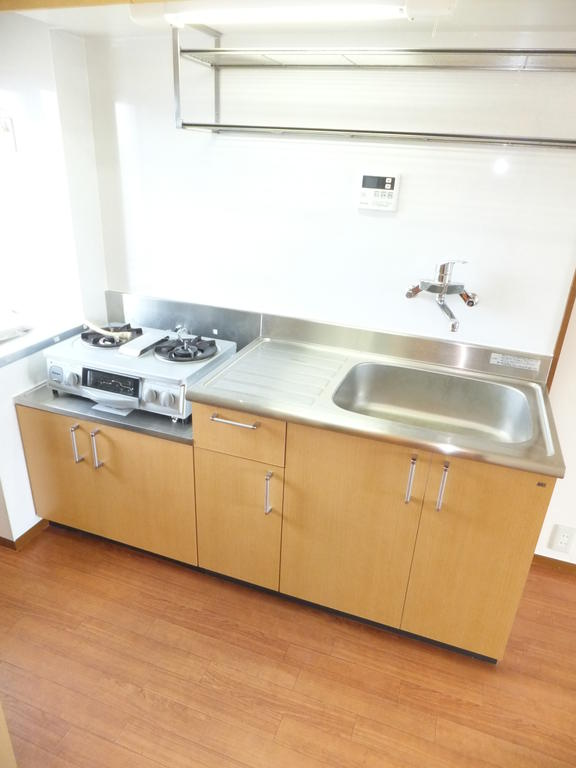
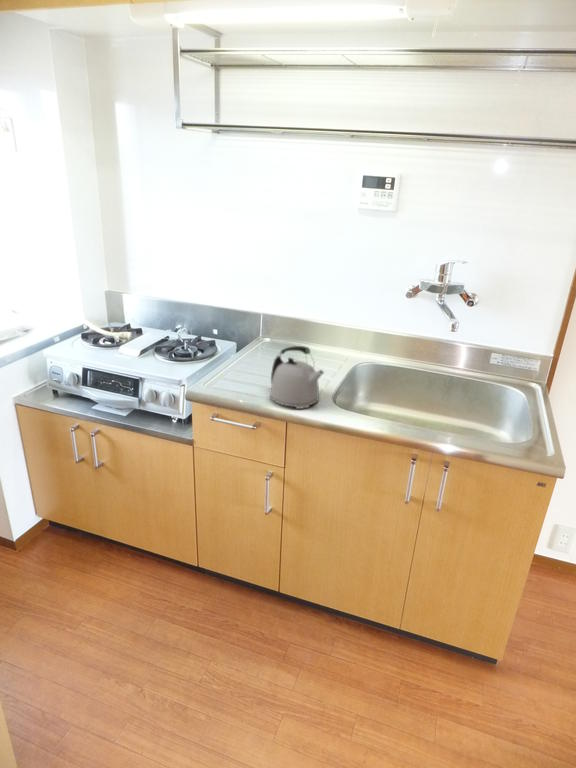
+ kettle (297, 372)
